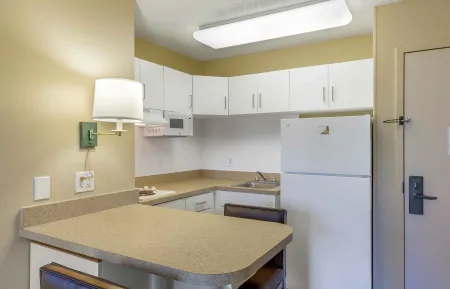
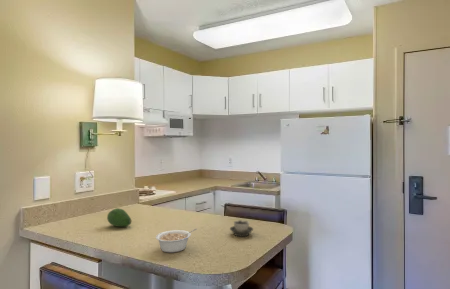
+ legume (174, 240)
+ cup (241, 228)
+ fruit (119, 217)
